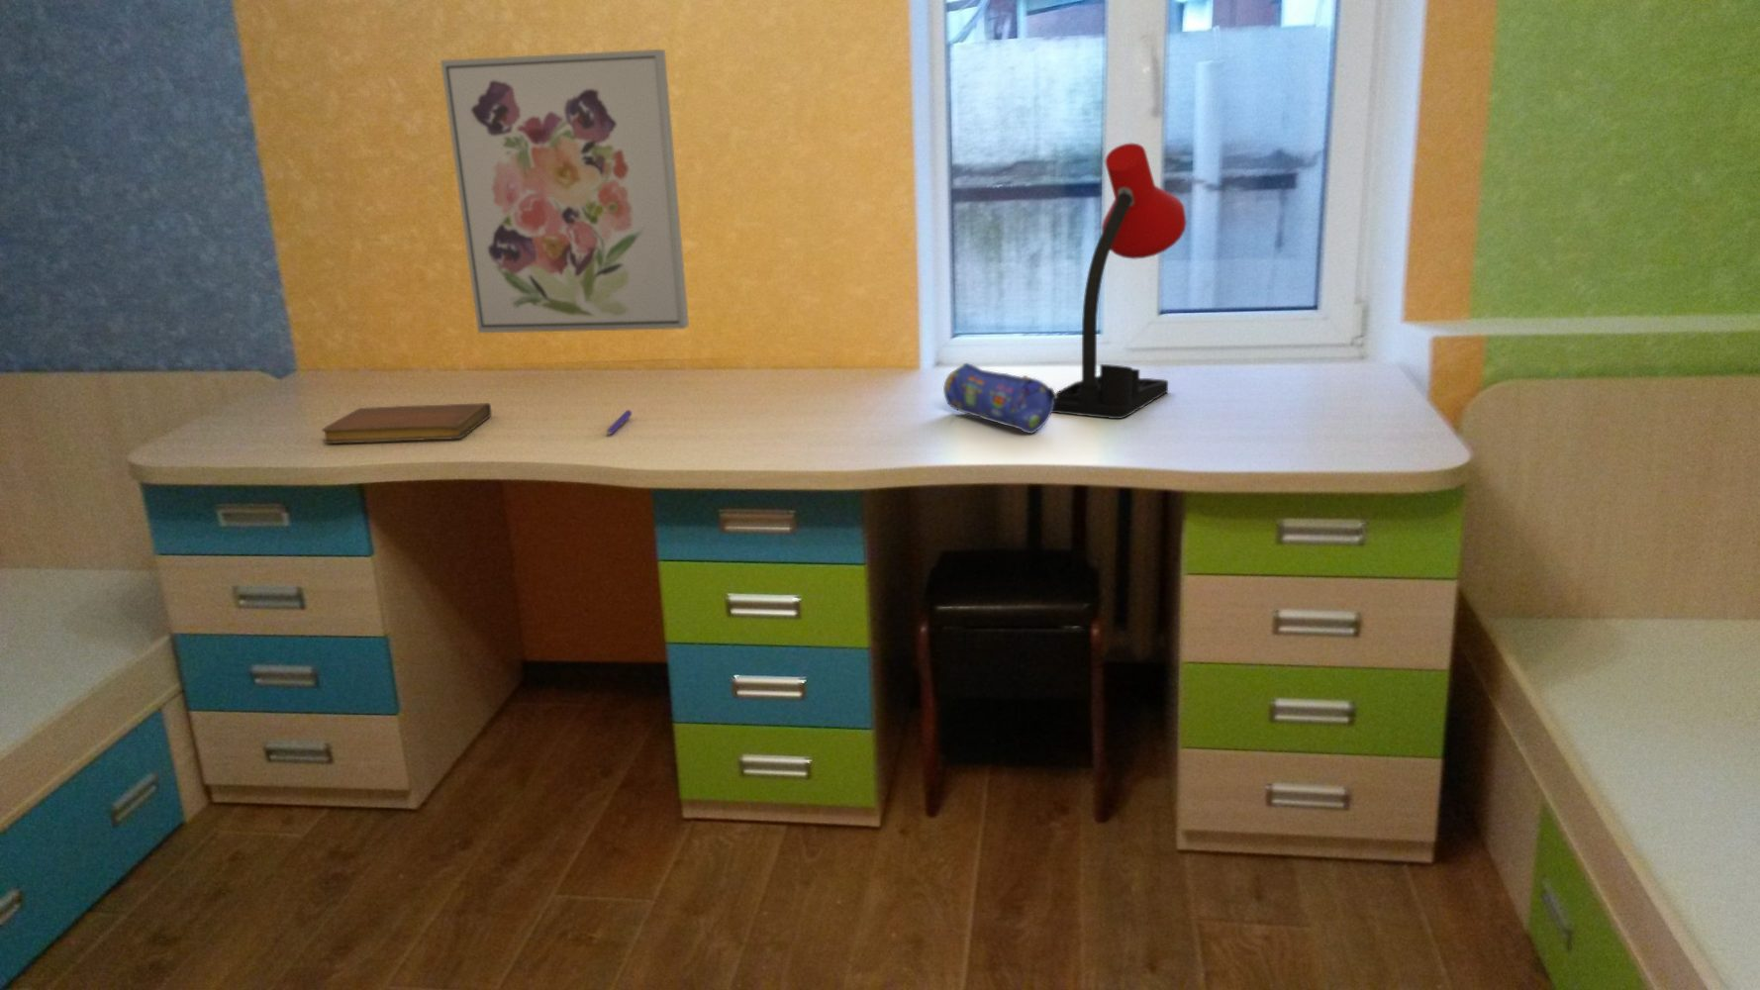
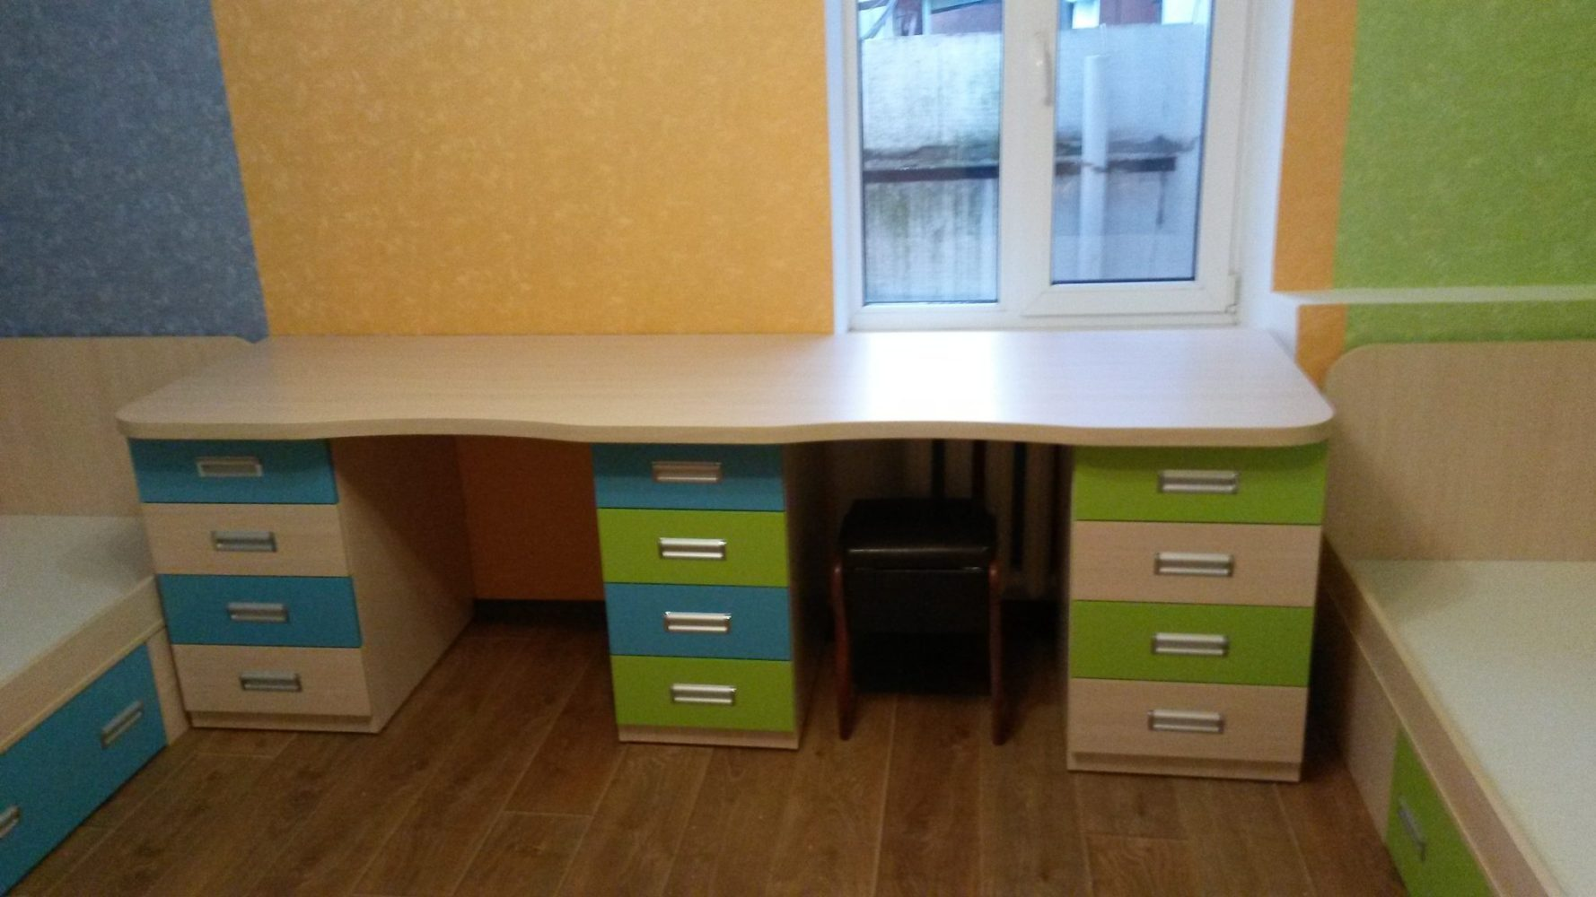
- wall art (567, 196)
- notebook (409, 422)
- pencil case (997, 395)
- pen (618, 422)
- desk lamp (1104, 268)
